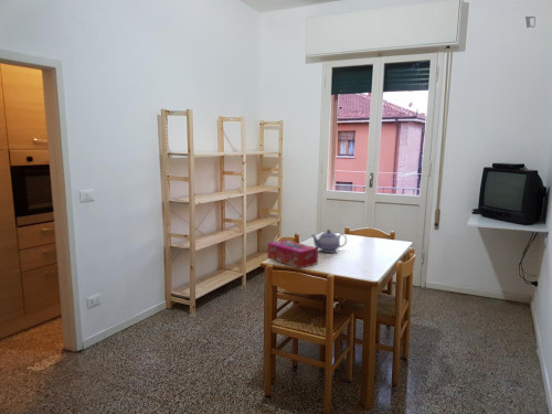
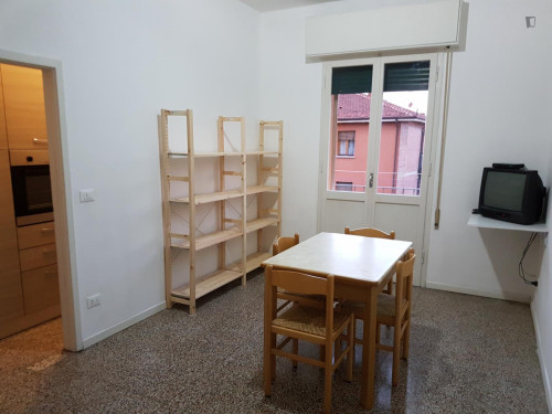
- teapot (328, 240)
- tissue box (291, 253)
